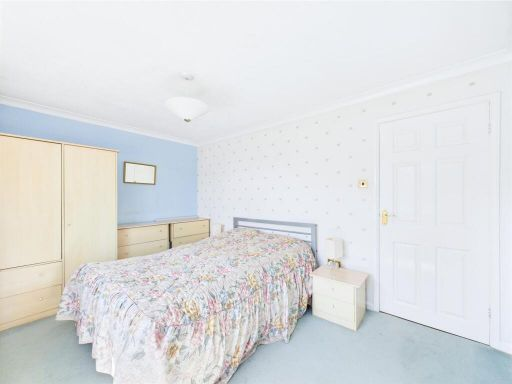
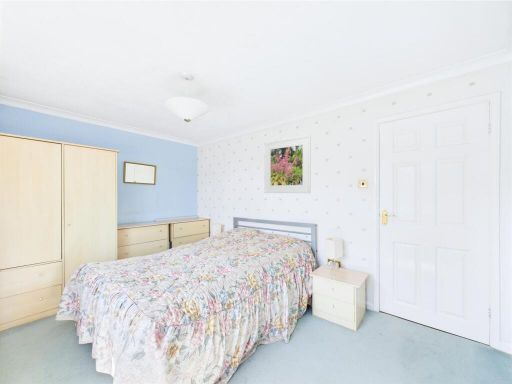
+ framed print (285, 166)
